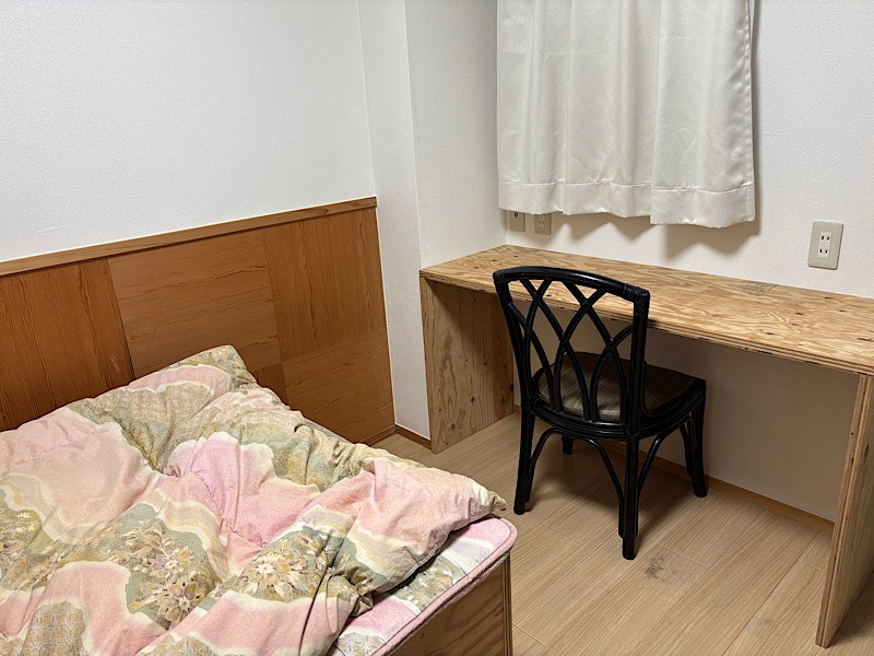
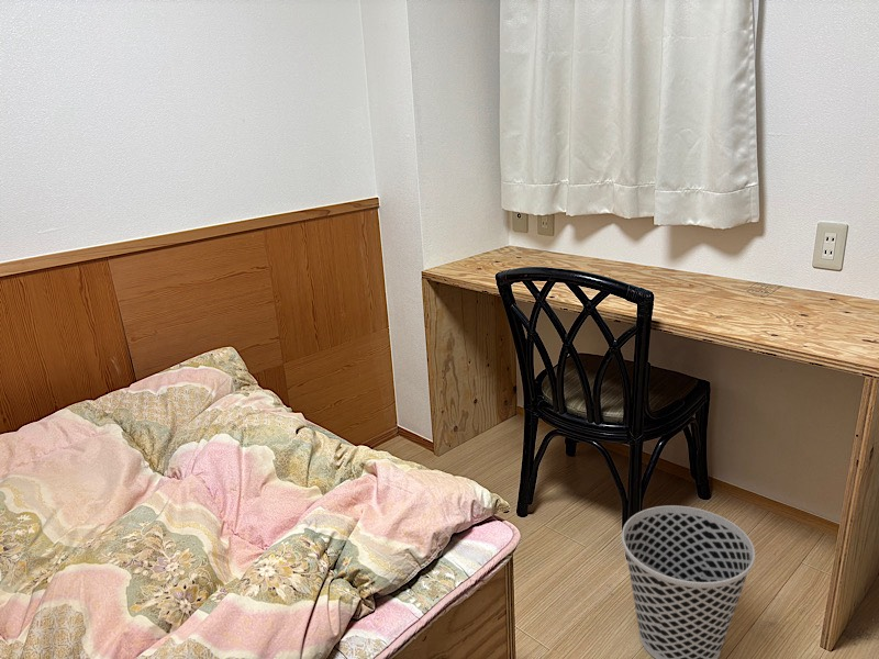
+ wastebasket (682, 591)
